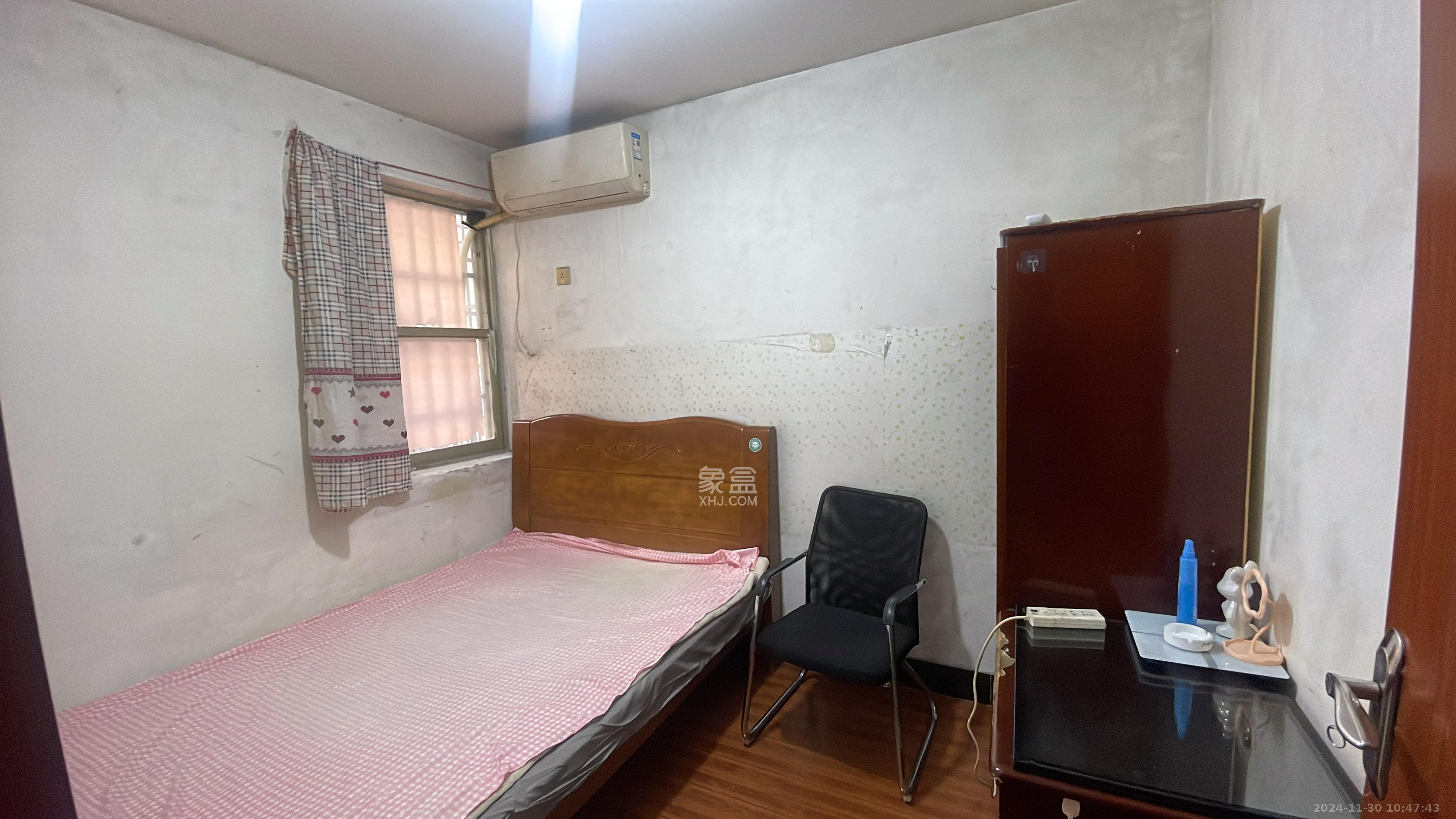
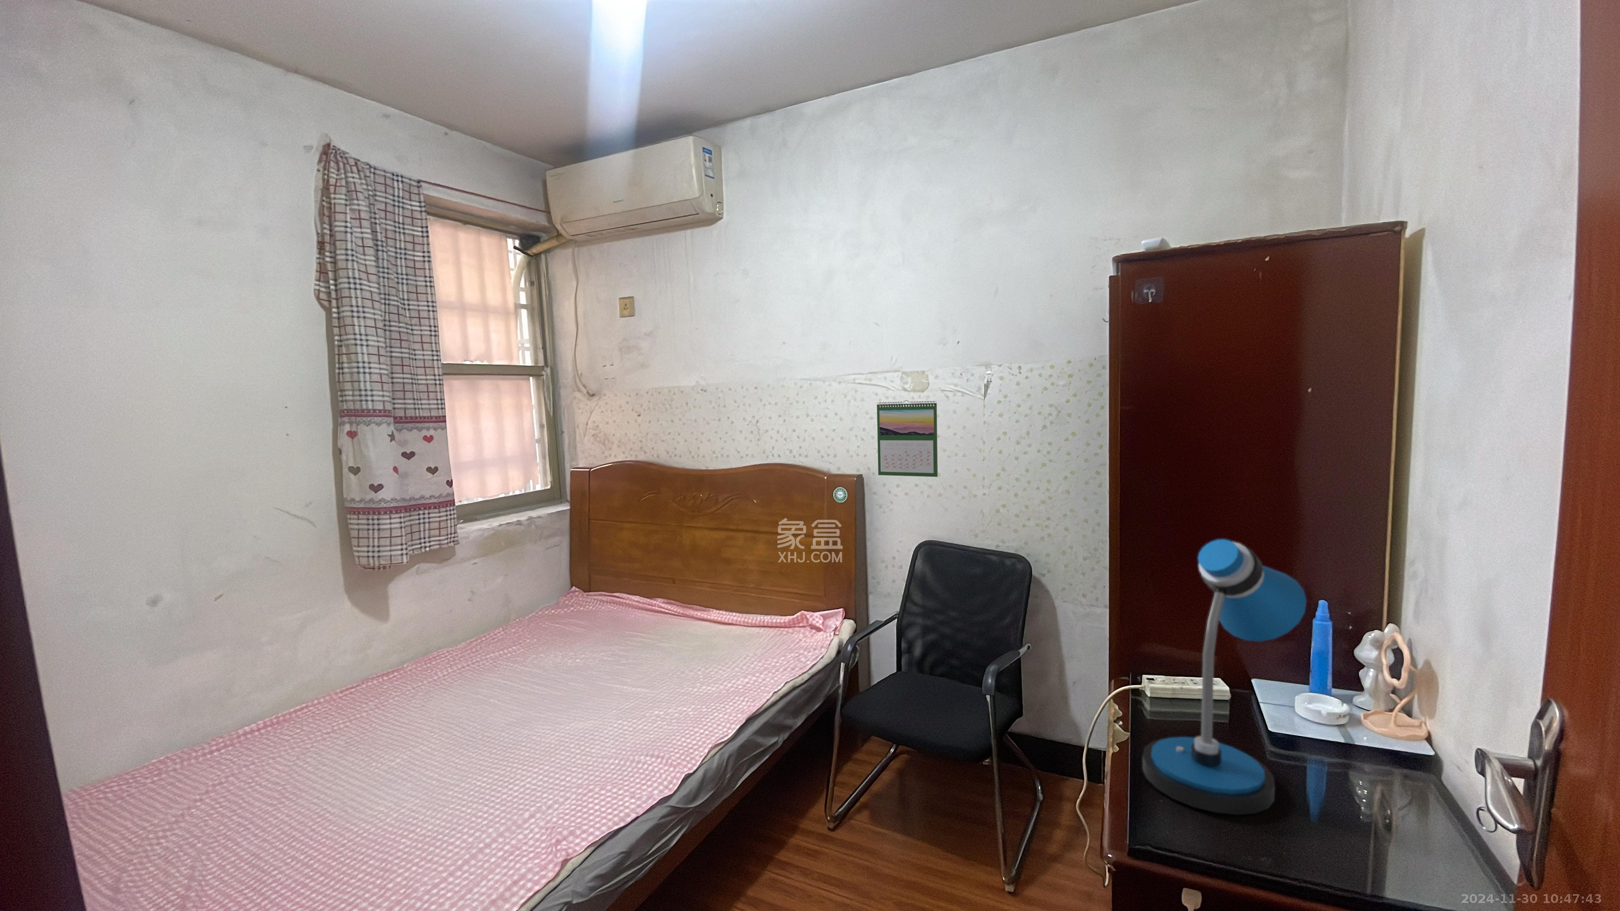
+ desk lamp (1214, 656)
+ calendar (907, 438)
